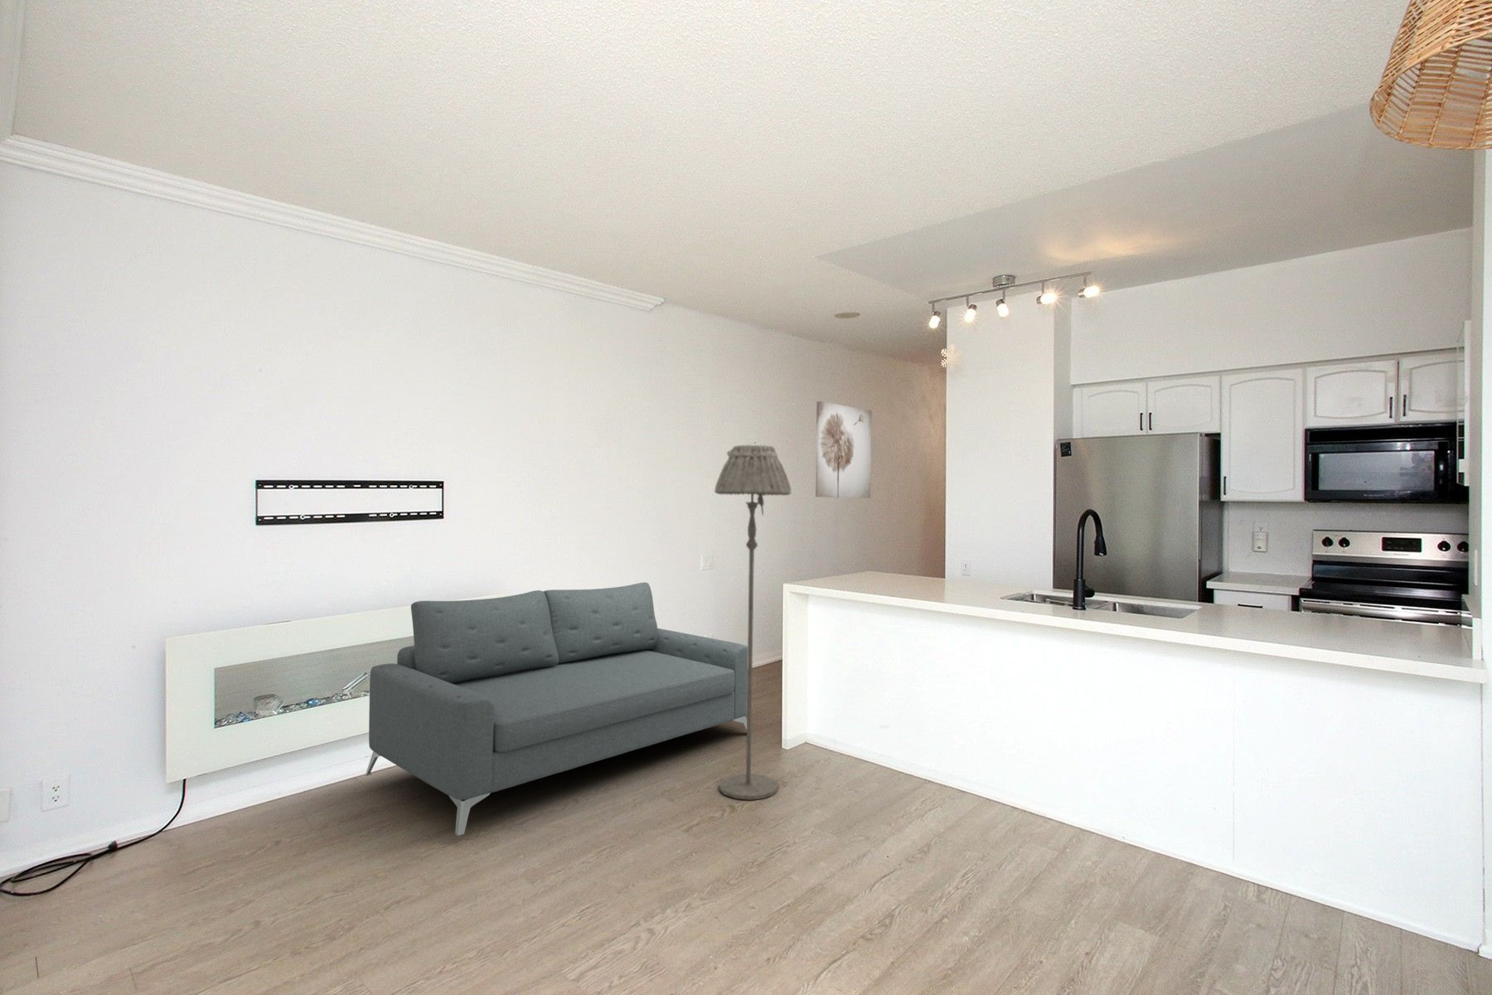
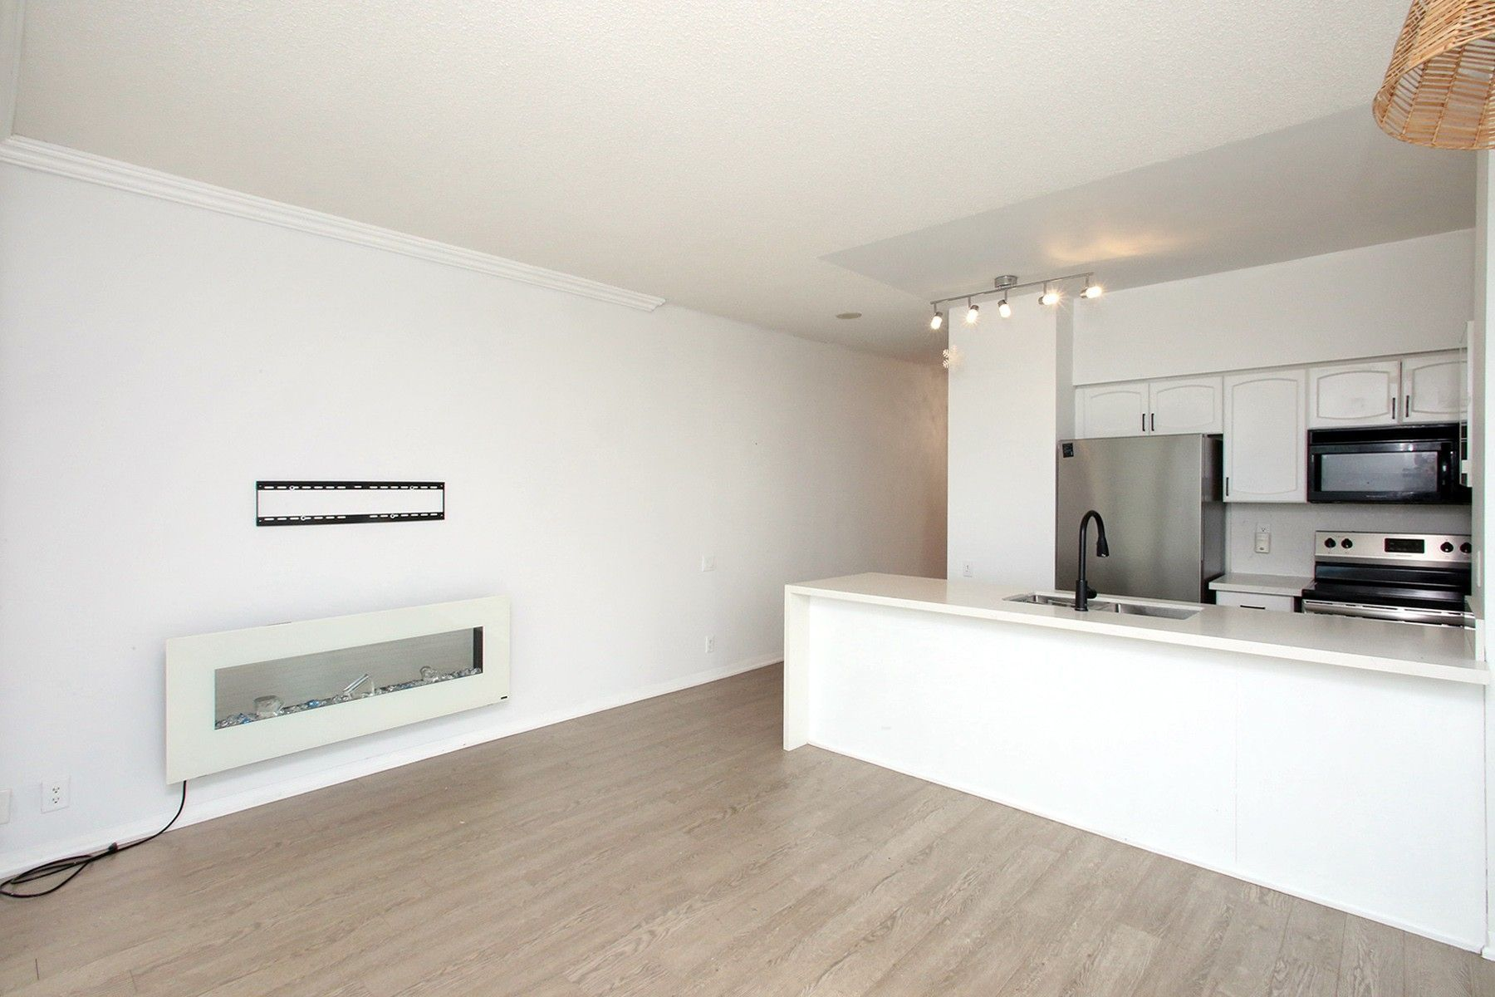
- floor lamp (750, 616)
- sofa (577, 675)
- wall art (845, 451)
